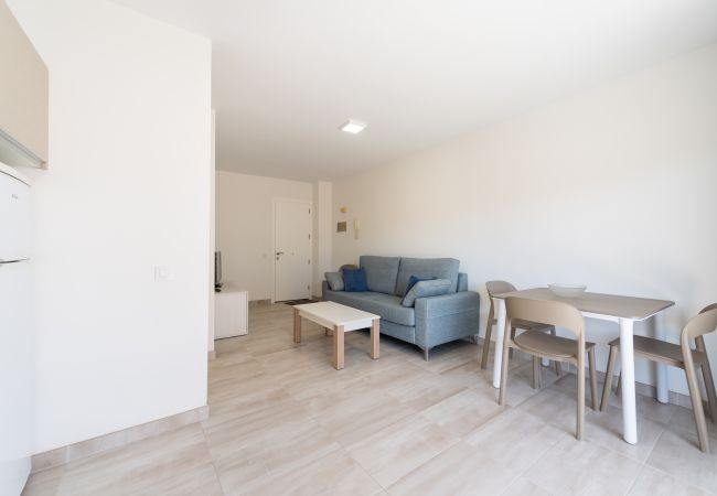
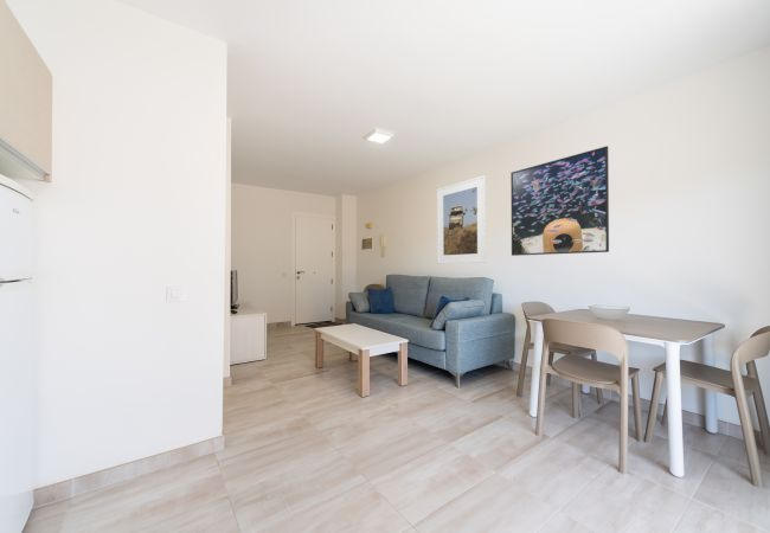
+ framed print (553, 207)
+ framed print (460, 223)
